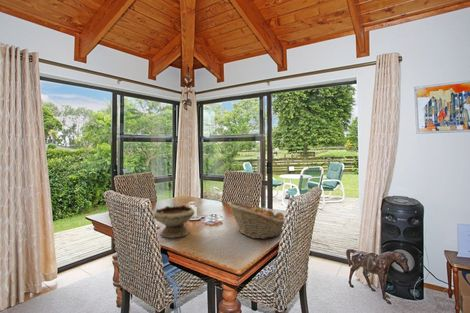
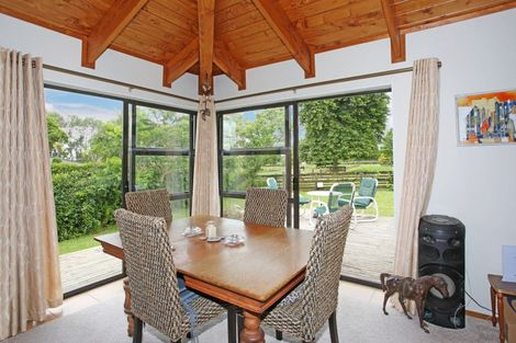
- fruit basket (256, 216)
- bowl (174, 220)
